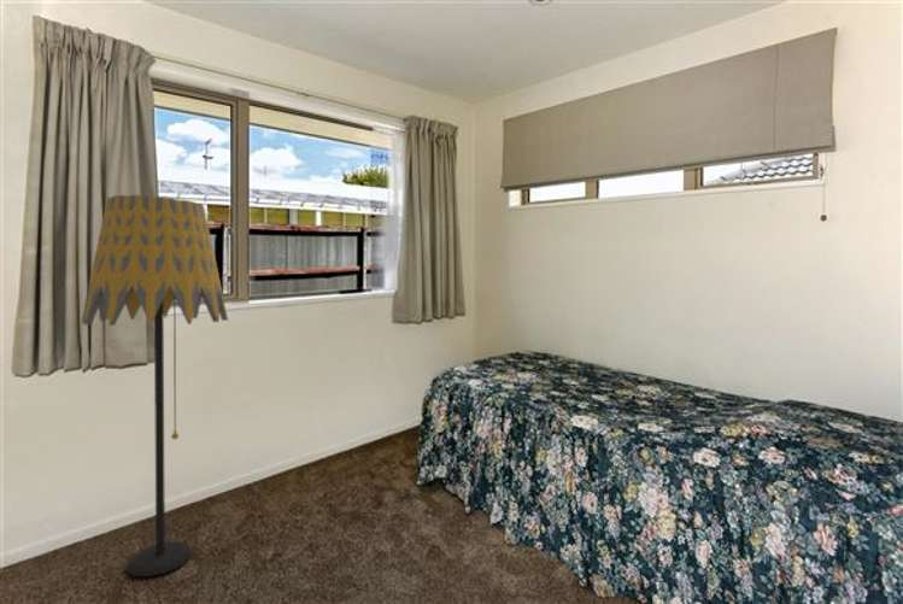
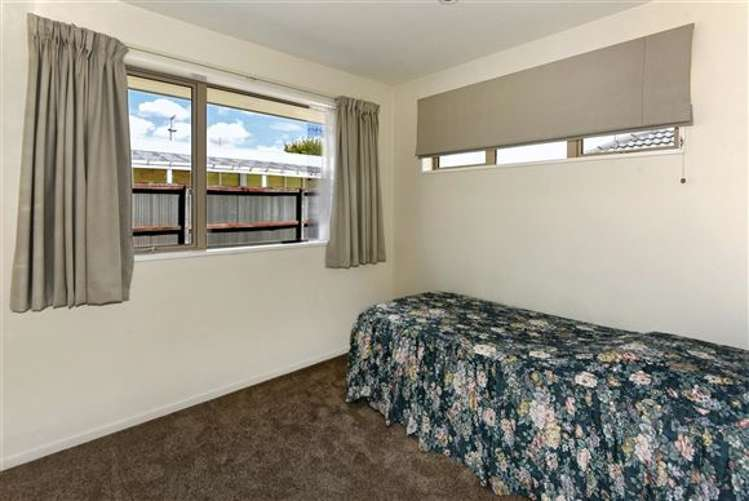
- floor lamp (159, 382)
